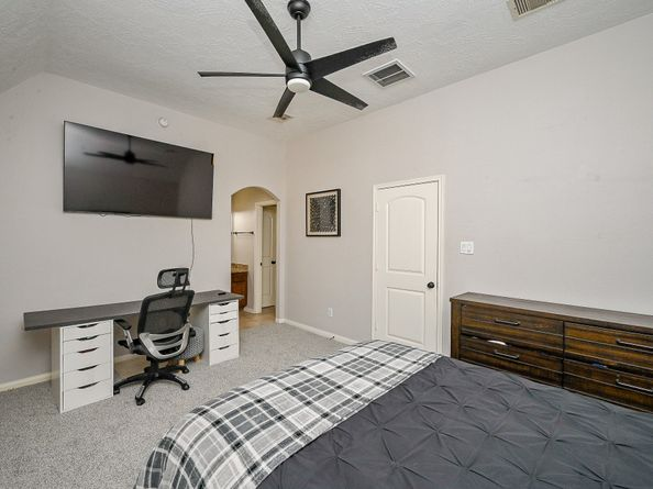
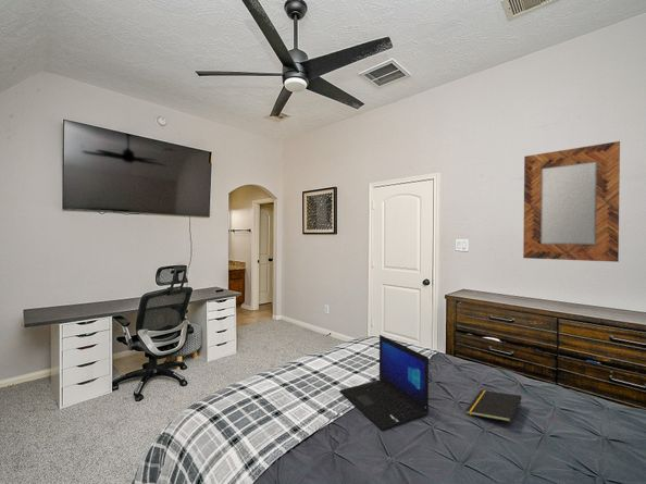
+ home mirror (568, 204)
+ notepad (494, 404)
+ laptop (381, 375)
